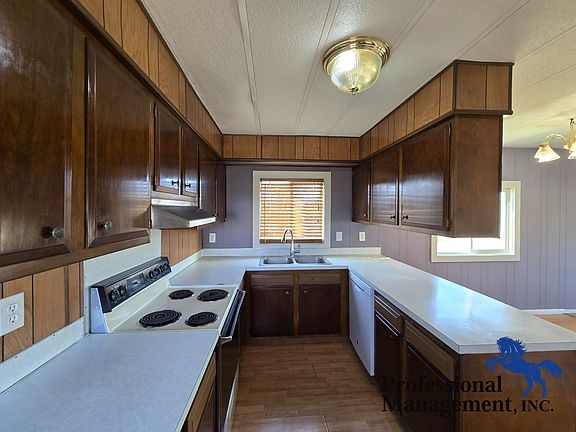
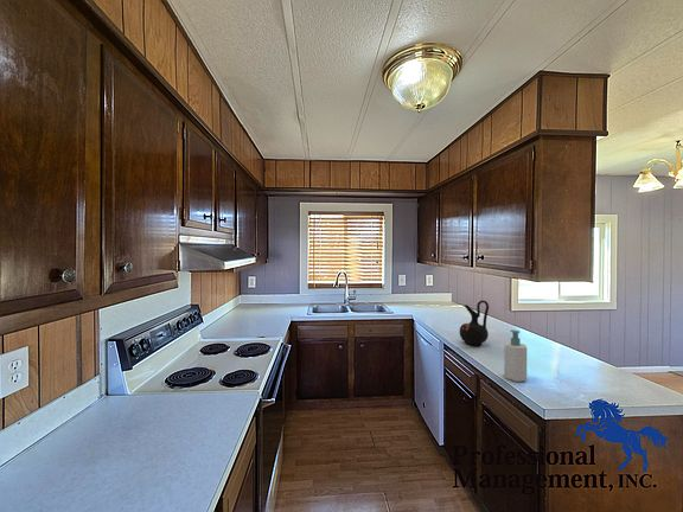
+ soap bottle (515, 353)
+ ceramic jug (473, 321)
